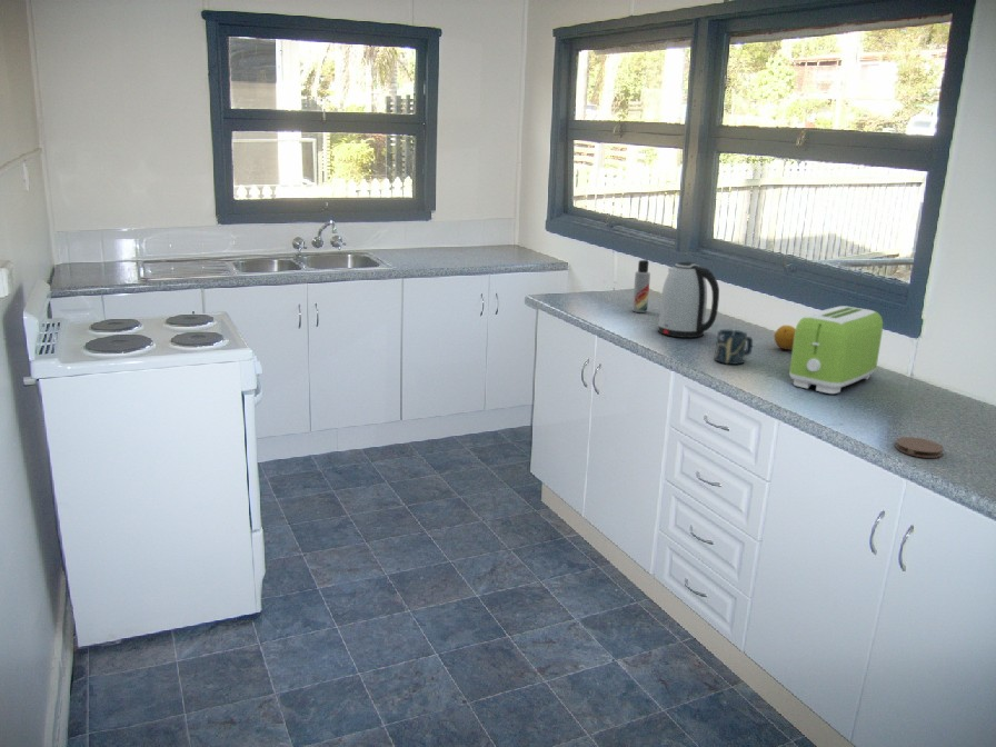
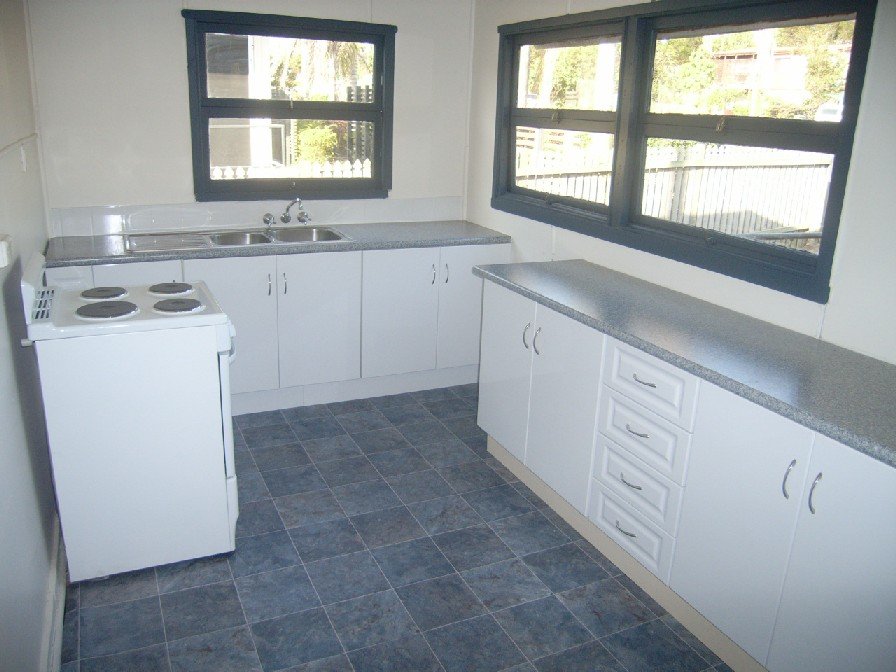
- kettle (690, 299)
- fruit (786, 337)
- coaster (918, 447)
- toaster (837, 347)
- lotion bottle (641, 286)
- cup (734, 346)
